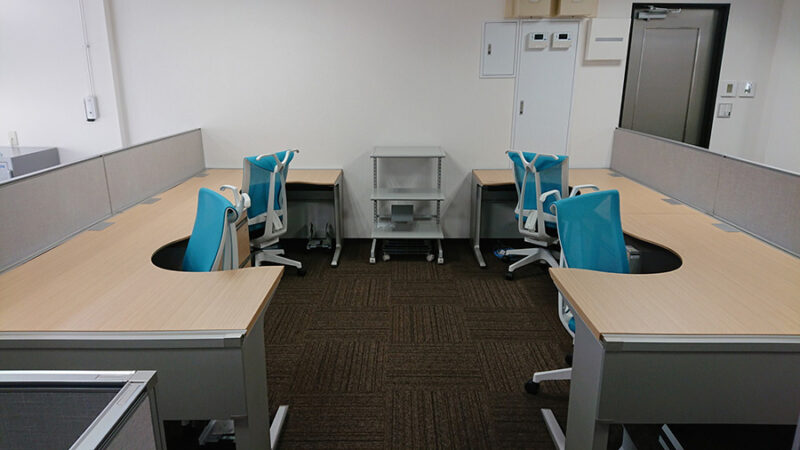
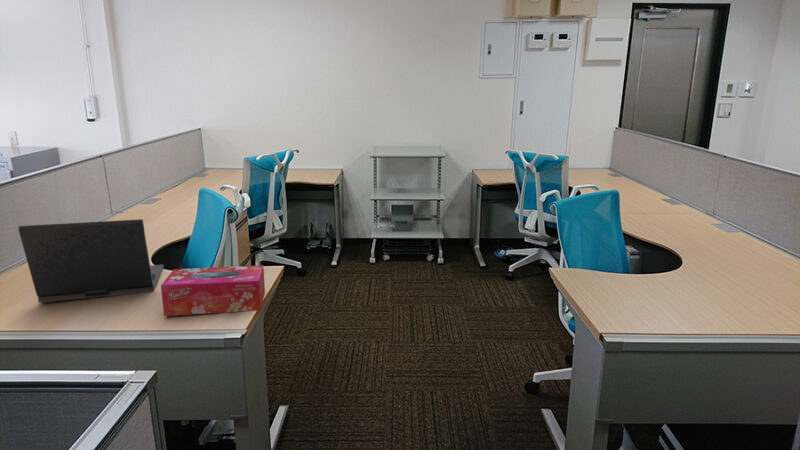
+ tissue box (216, 289)
+ laptop (100, 250)
